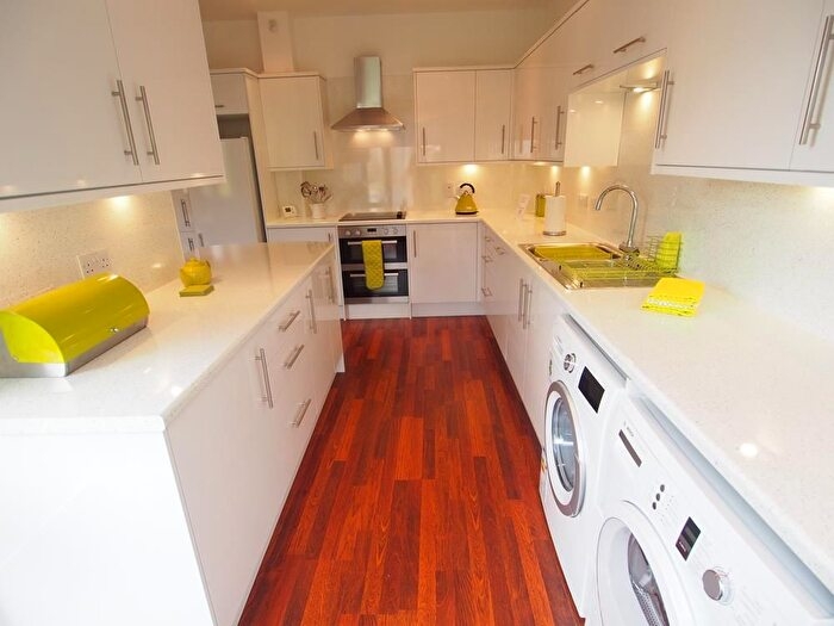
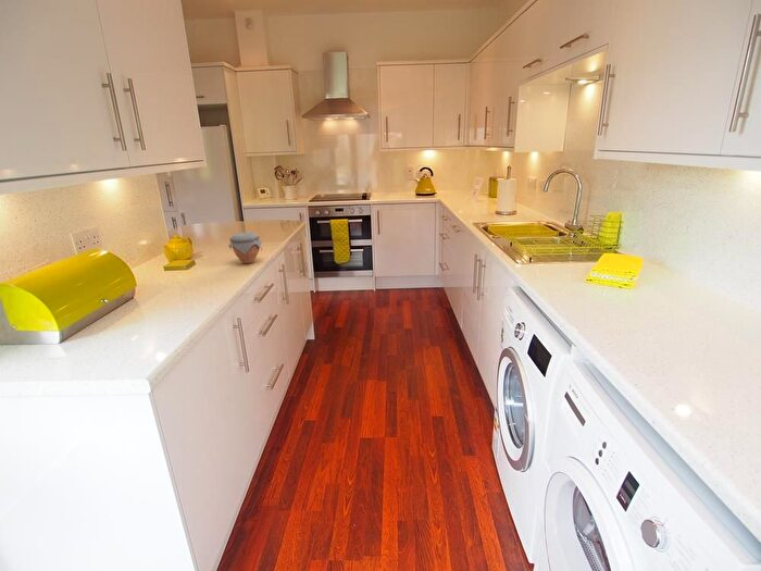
+ jar (246, 248)
